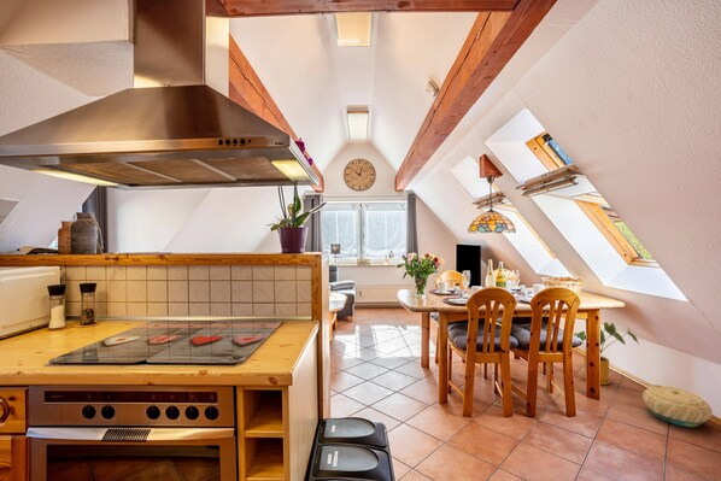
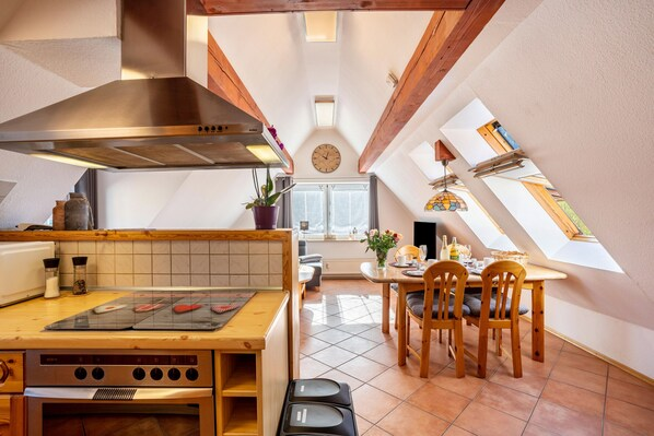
- basket (675, 404)
- house plant (600, 352)
